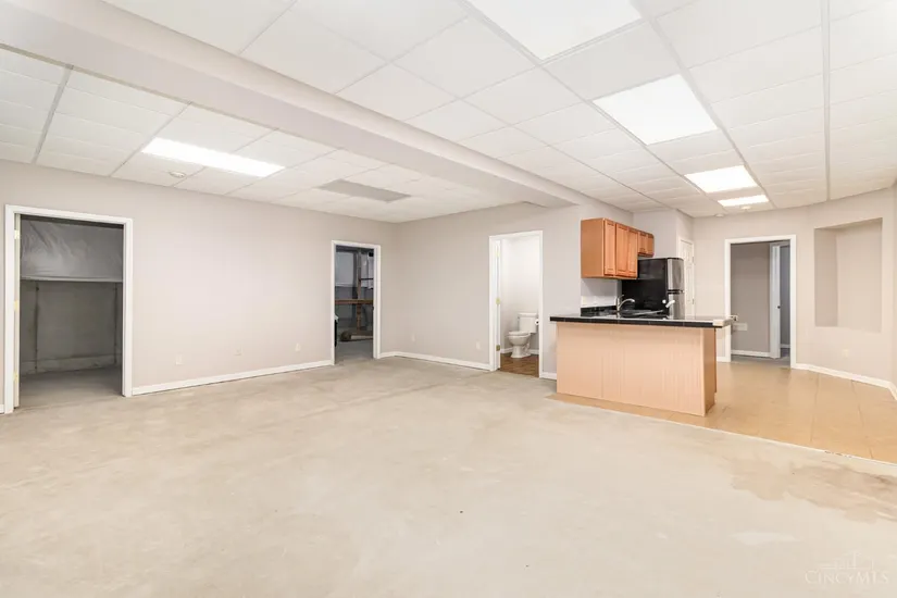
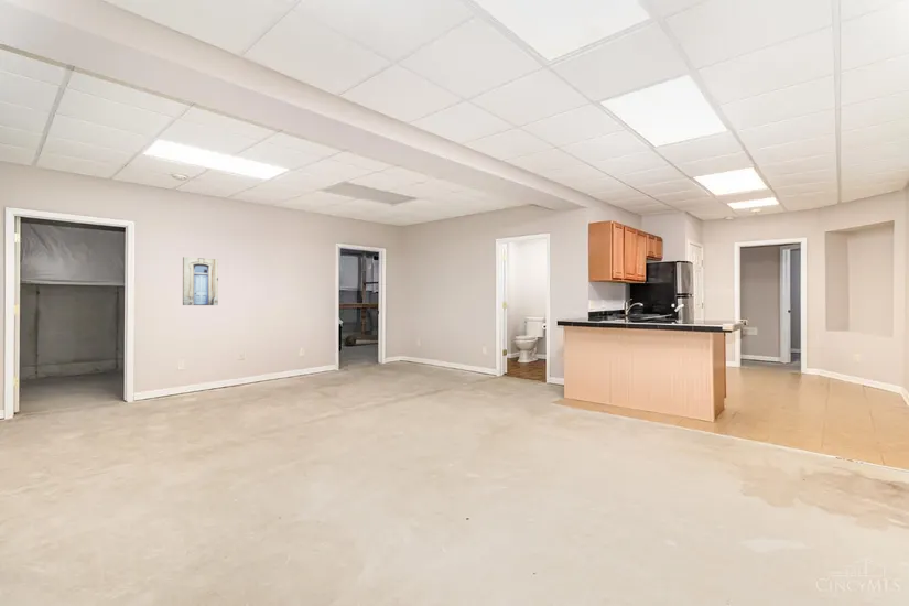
+ wall art (201, 281)
